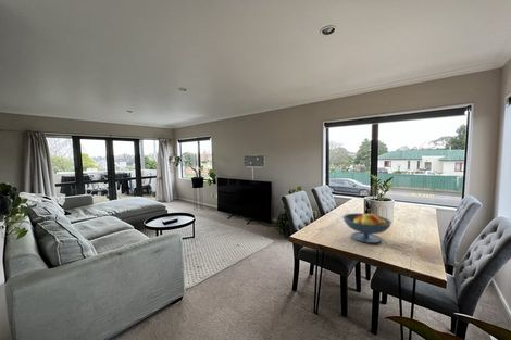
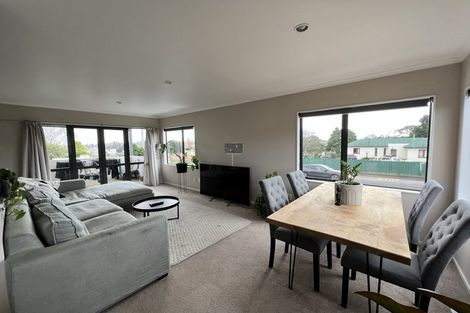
- fruit bowl (365, 225)
